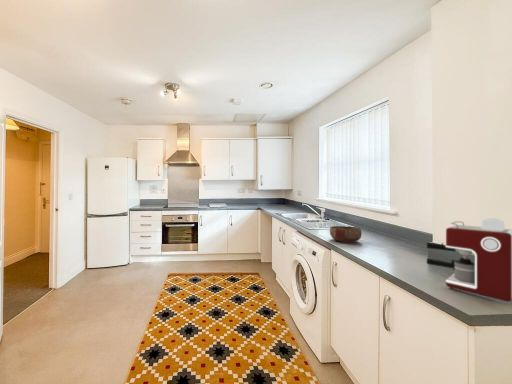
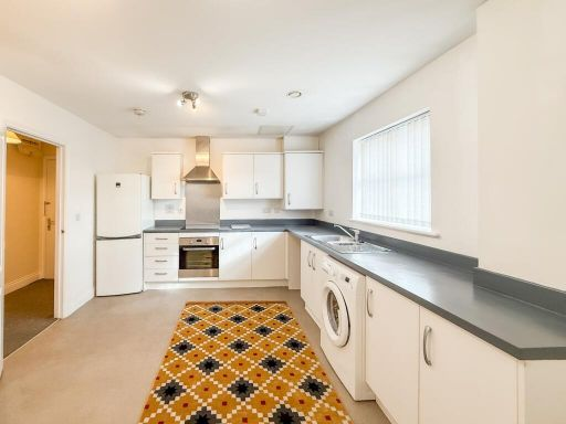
- coffee maker (465, 251)
- bowl (345, 234)
